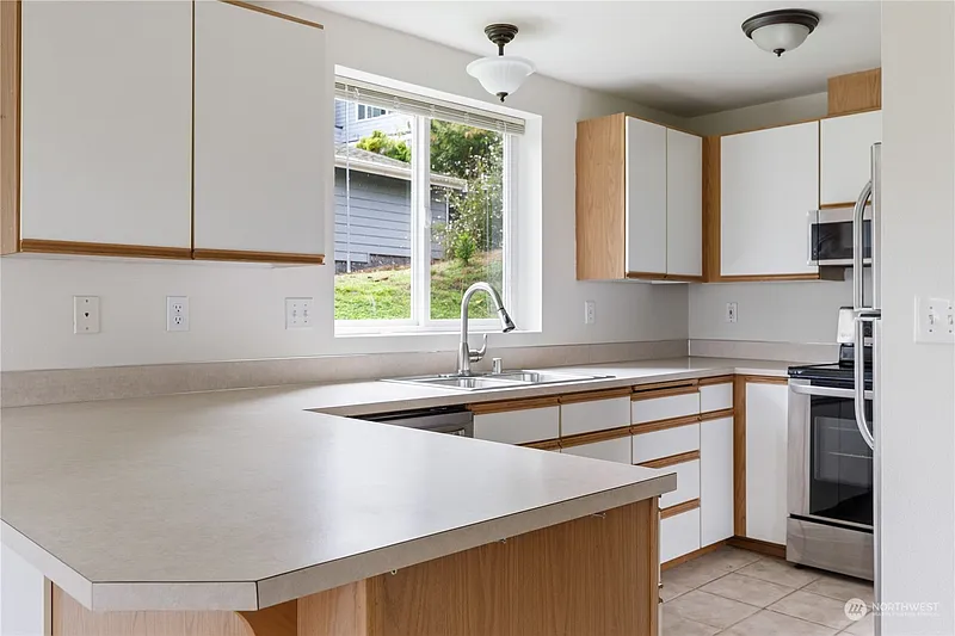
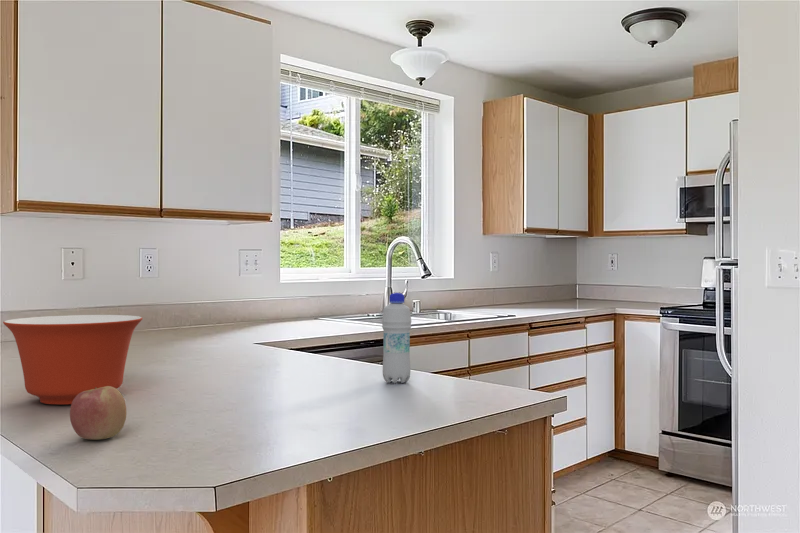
+ apple (98, 411)
+ mixing bowl (75, 358)
+ bottle (396, 337)
